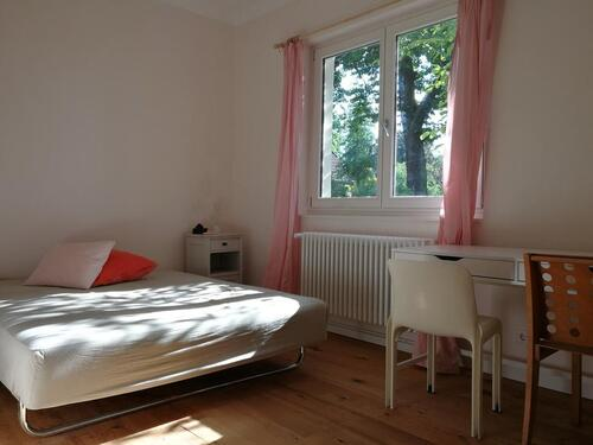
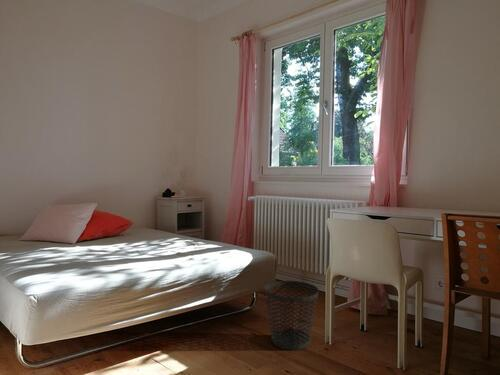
+ wastebasket (290, 315)
